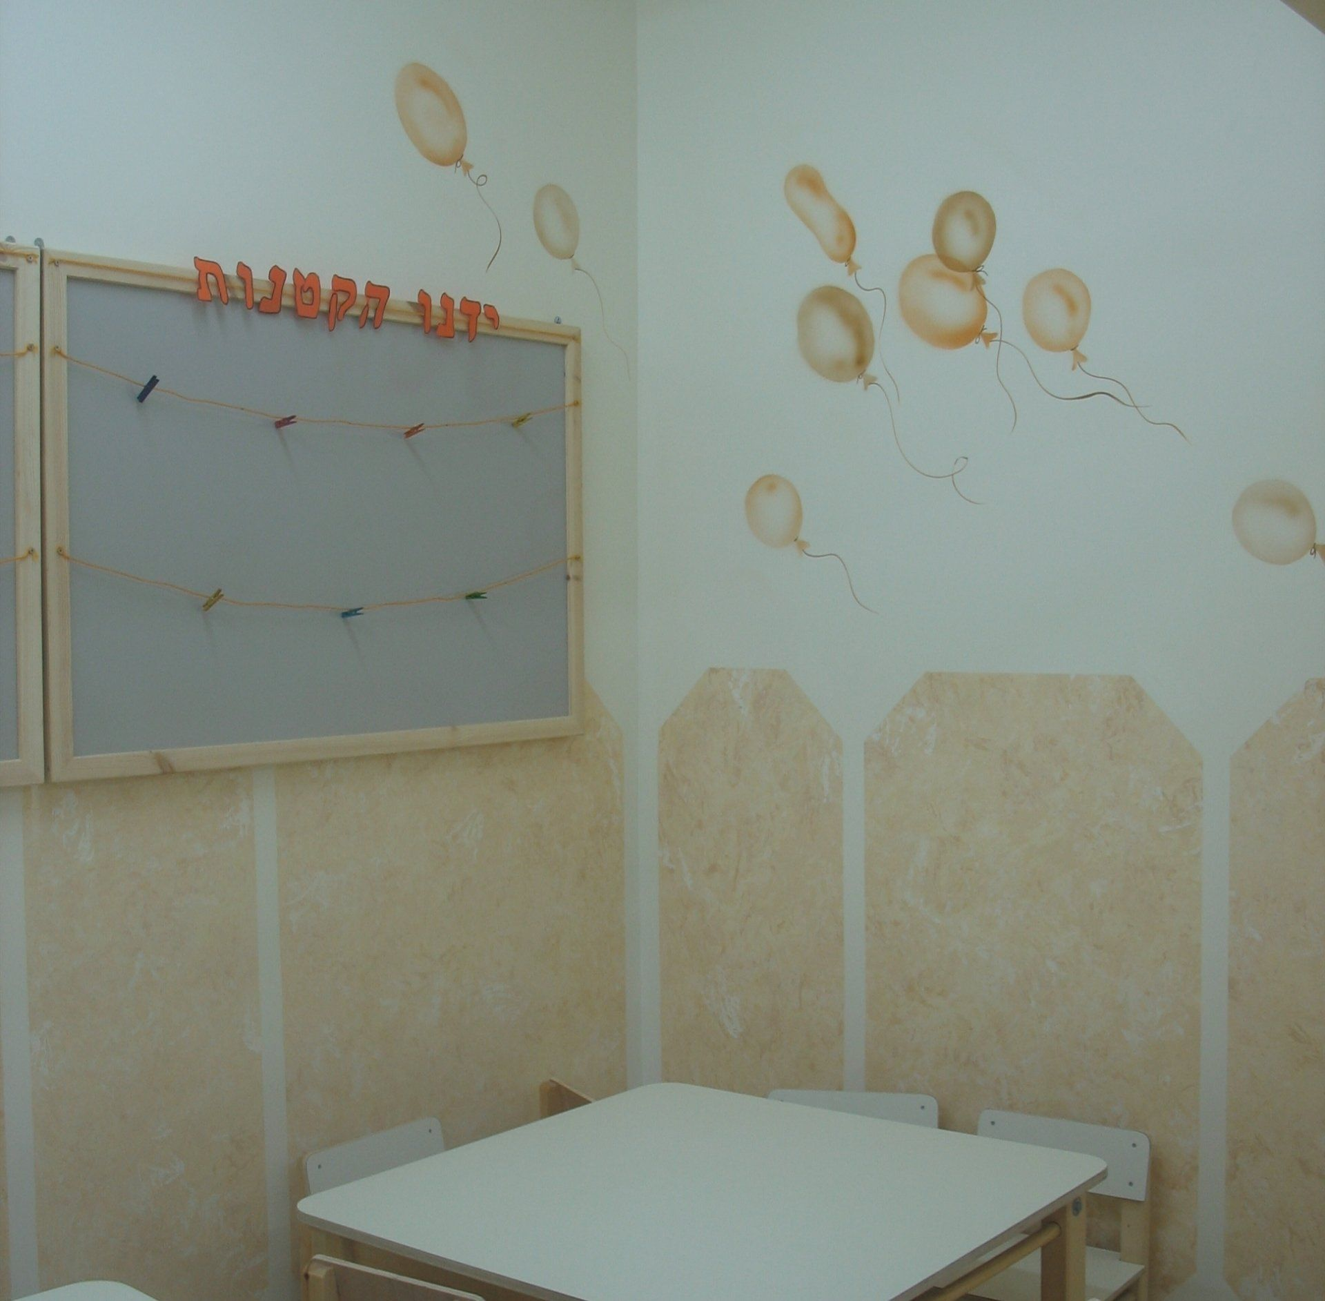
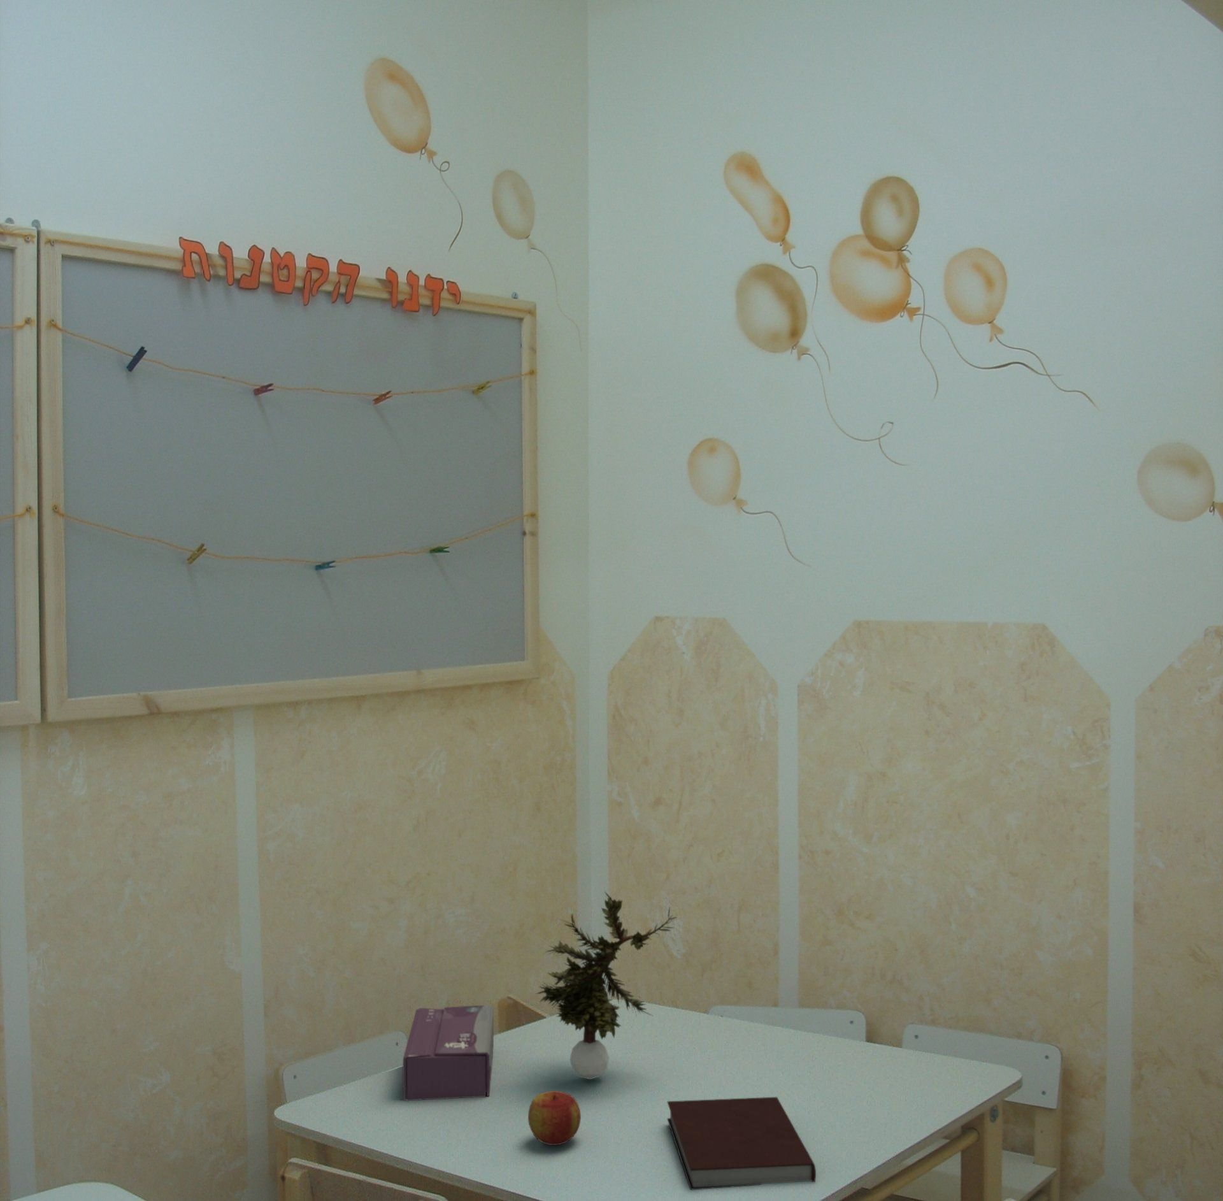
+ potted plant (605, 983)
+ notebook (737, 1139)
+ tissue box (450, 1050)
+ apple (554, 1116)
